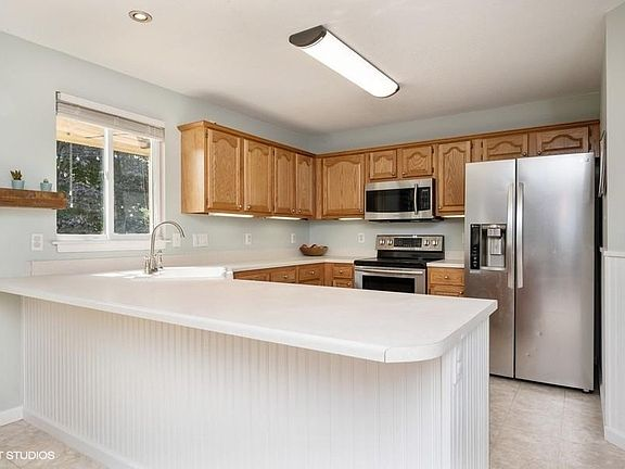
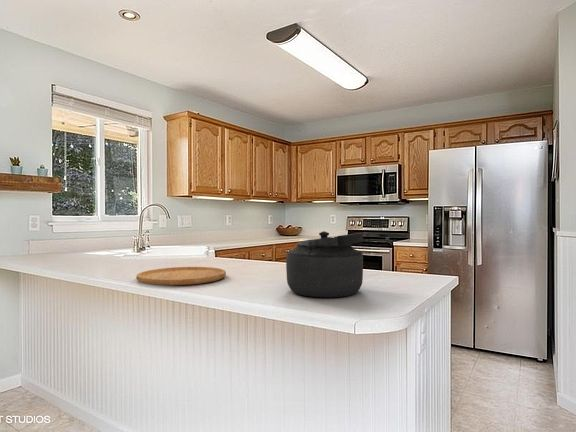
+ cutting board (182, 275)
+ kettle (326, 261)
